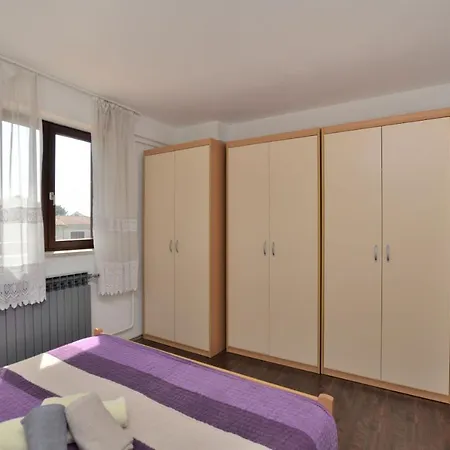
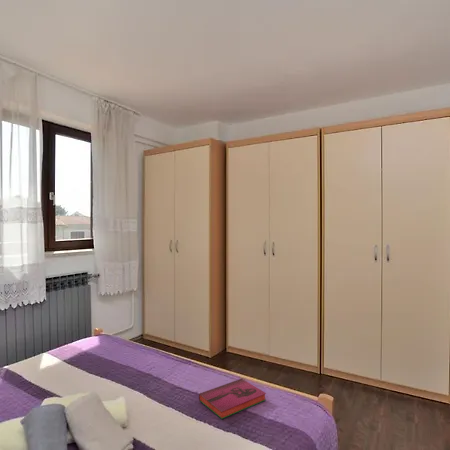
+ hardback book (232, 396)
